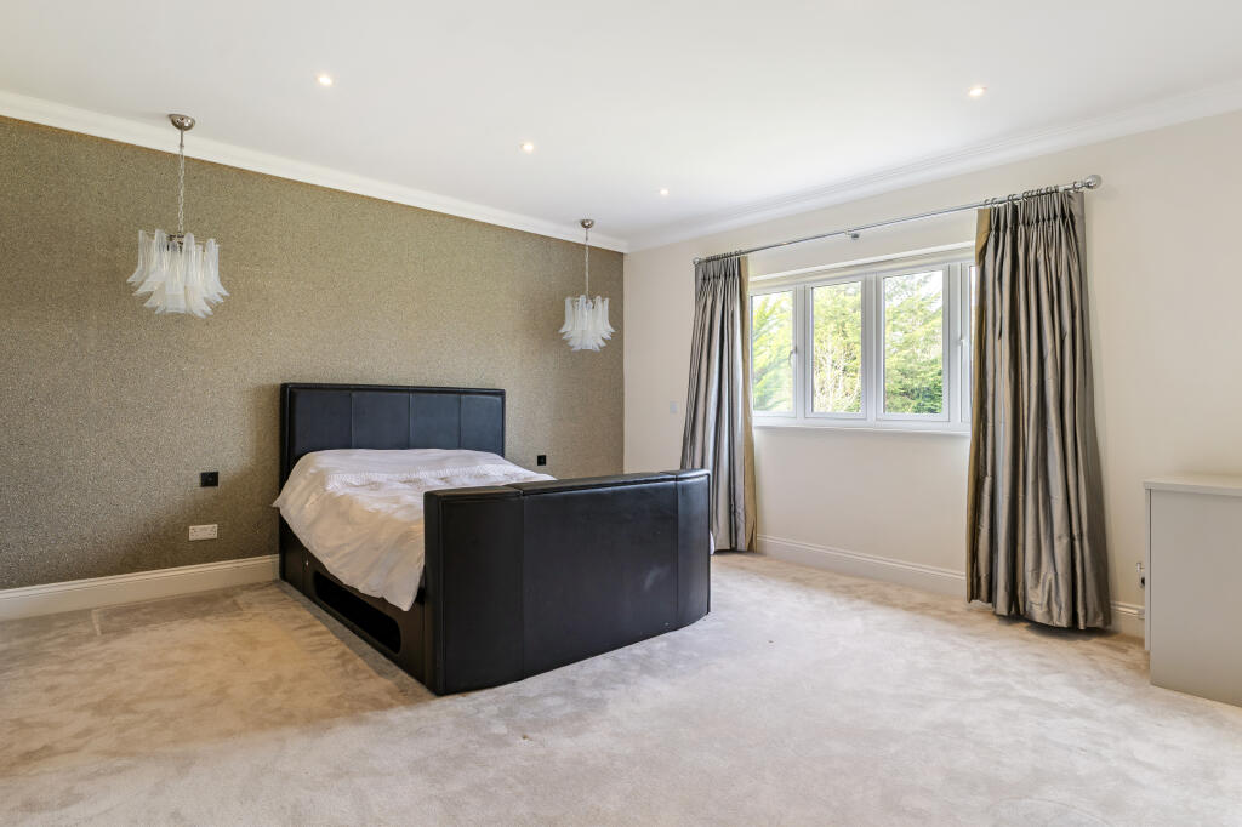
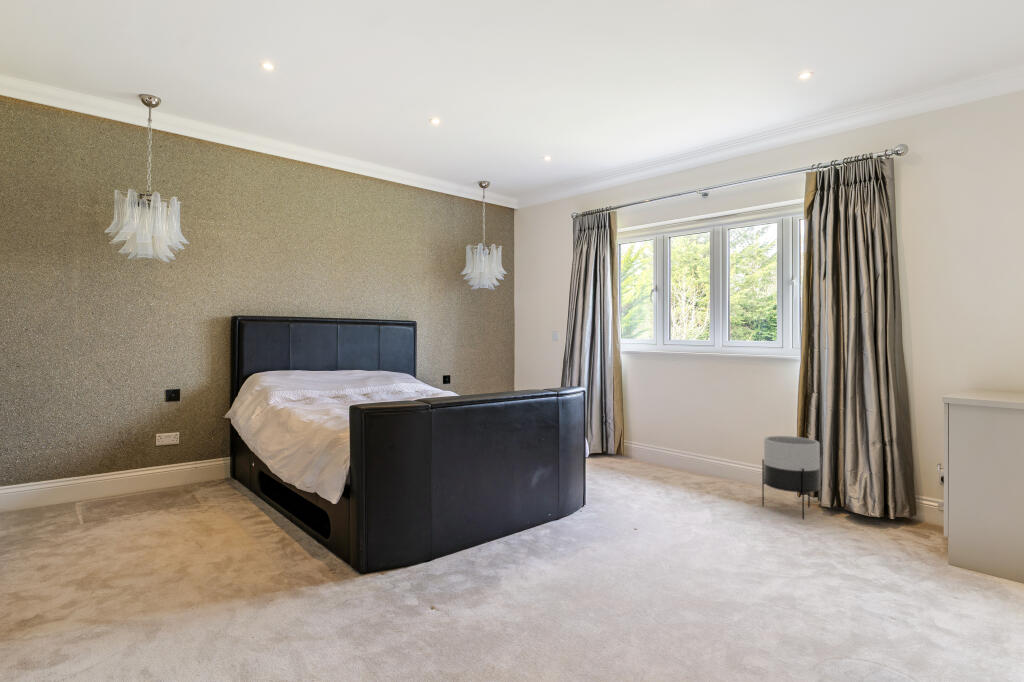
+ planter (791, 475)
